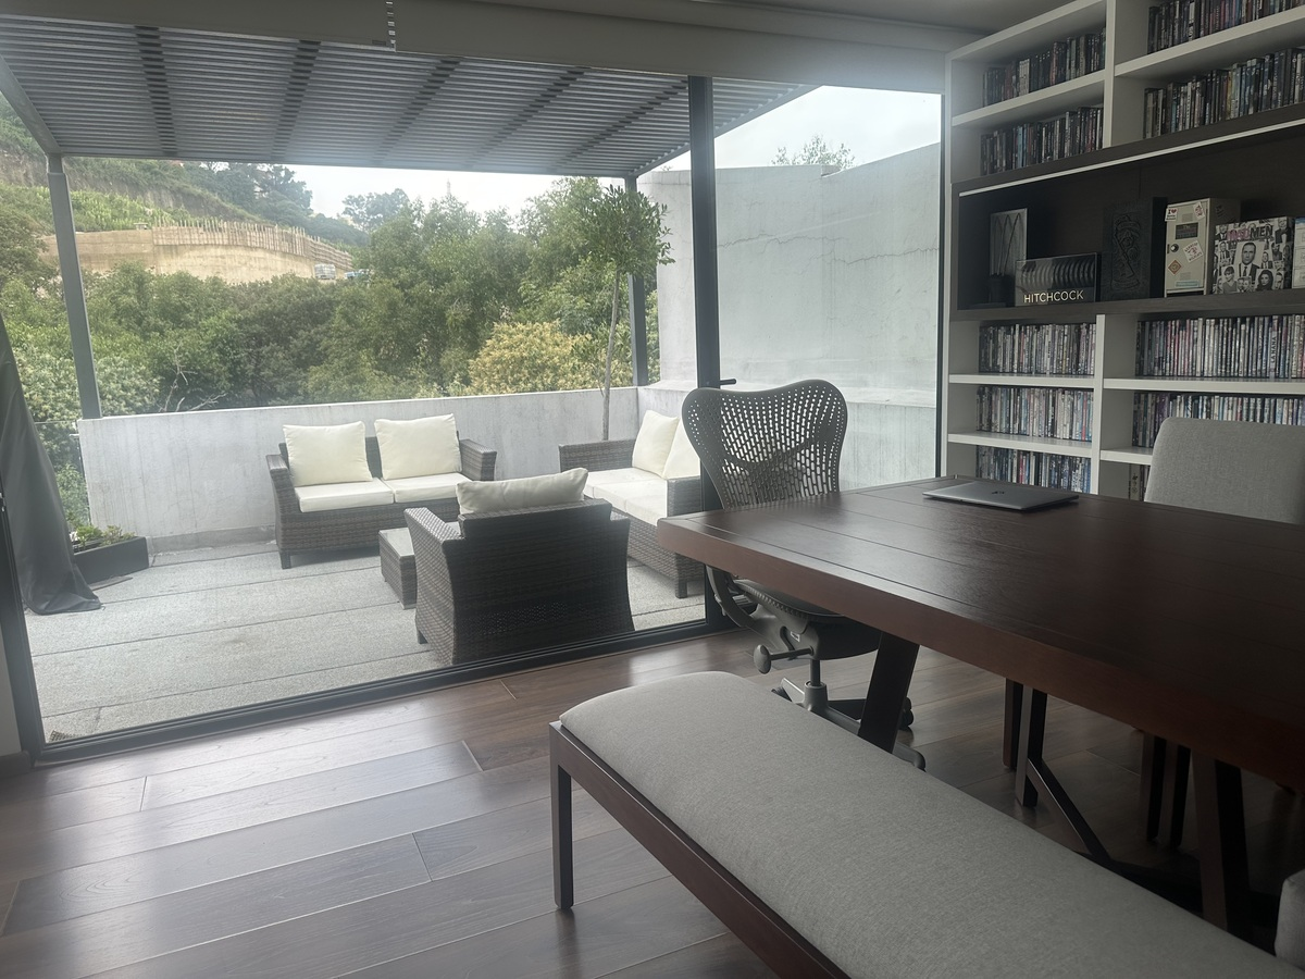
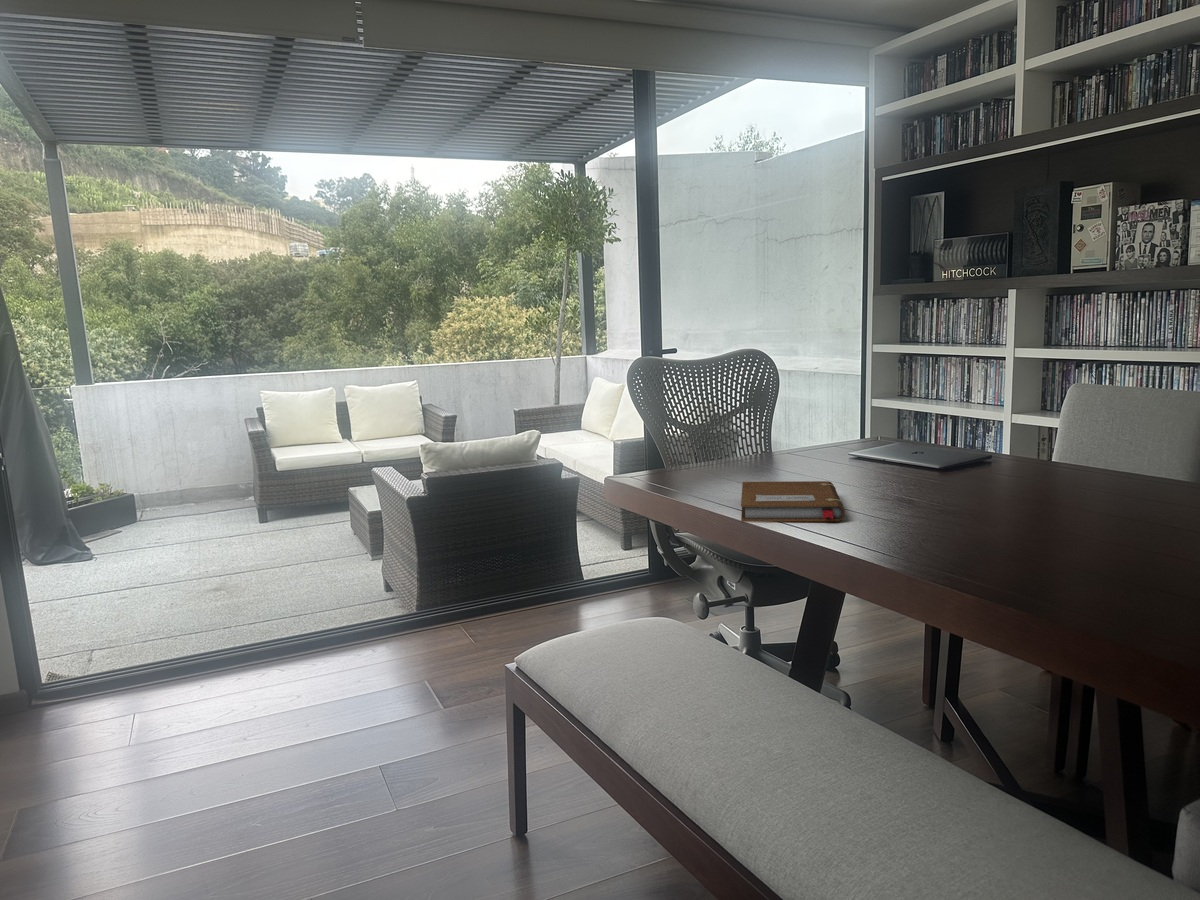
+ notebook (790, 500)
